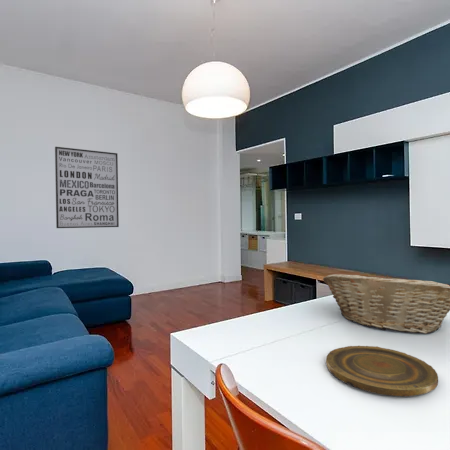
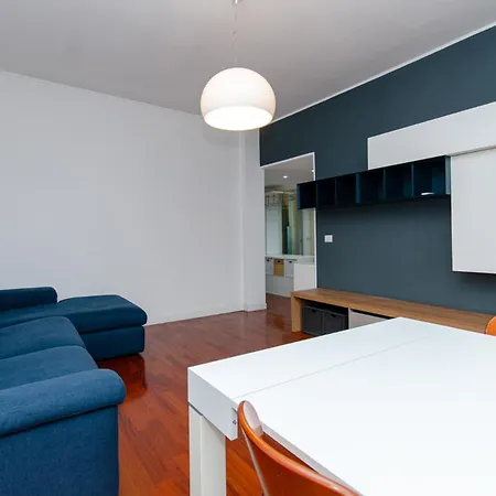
- wall art (88, 189)
- plate (378, 367)
- fruit basket (386, 296)
